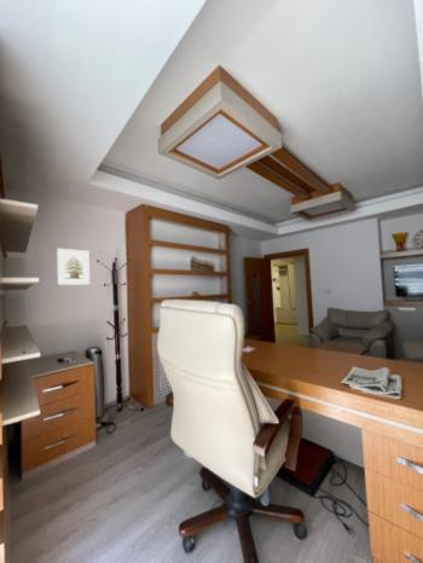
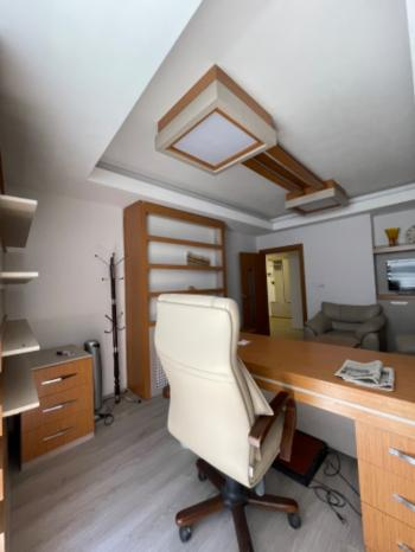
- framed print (74, 267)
